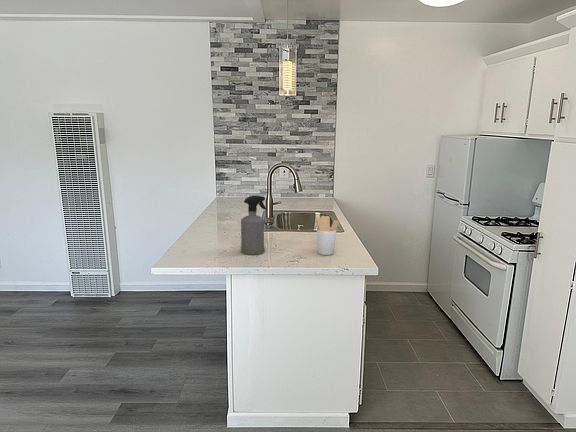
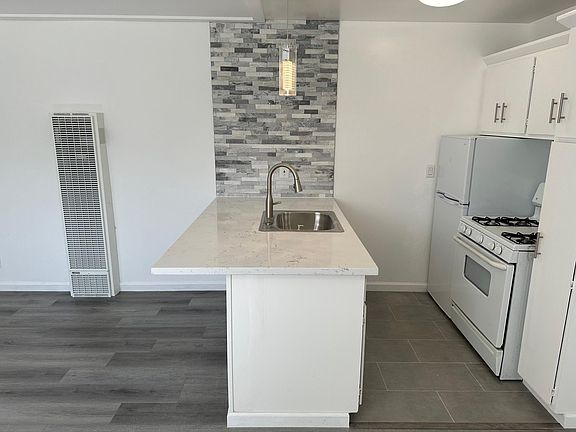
- utensil holder (324, 234)
- spray bottle (254, 223)
